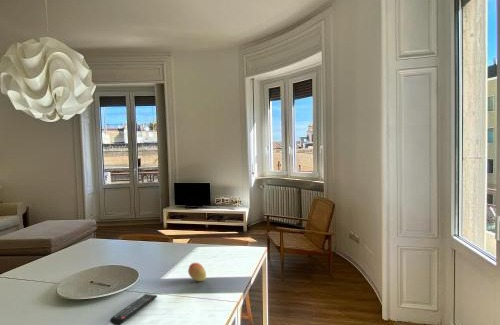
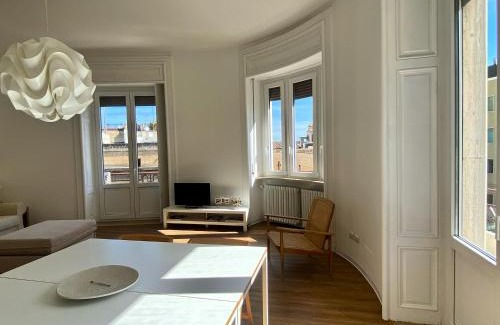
- remote control (135, 308)
- fruit (197, 271)
